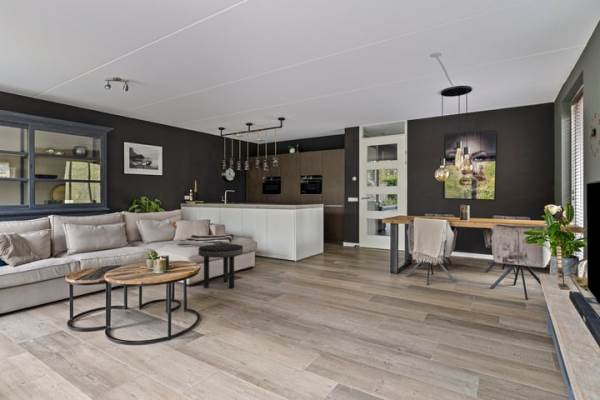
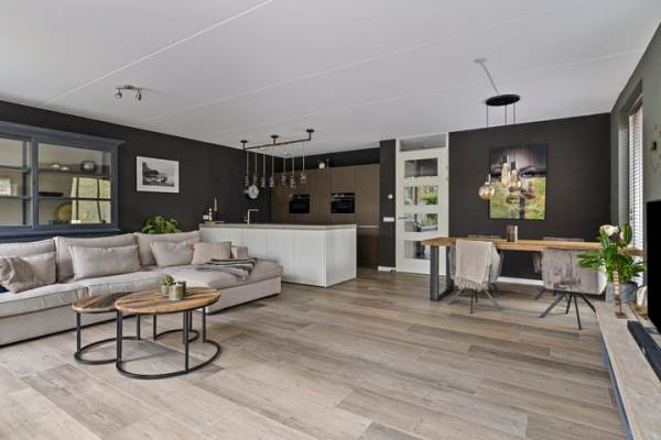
- side table (223, 265)
